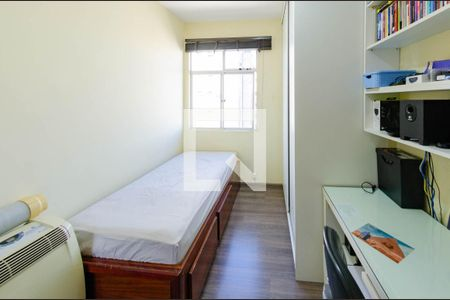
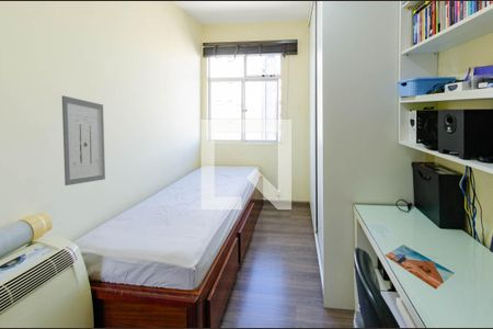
+ wall art (85, 141)
